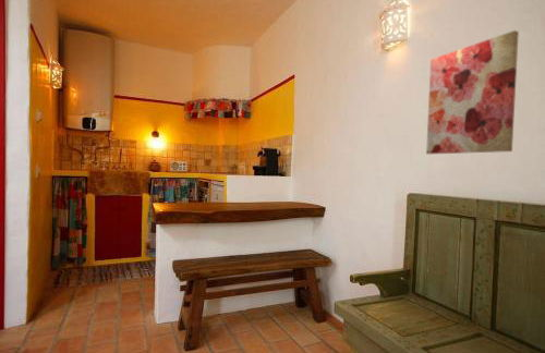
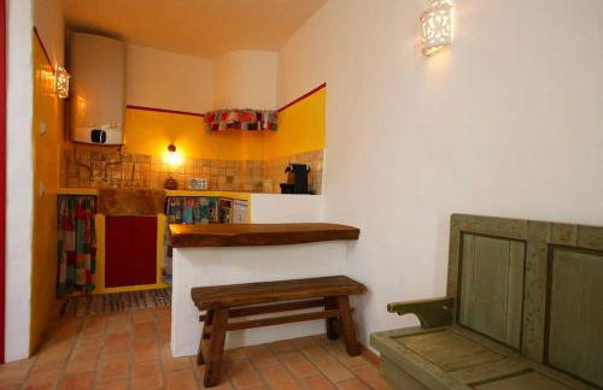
- wall art (467, 99)
